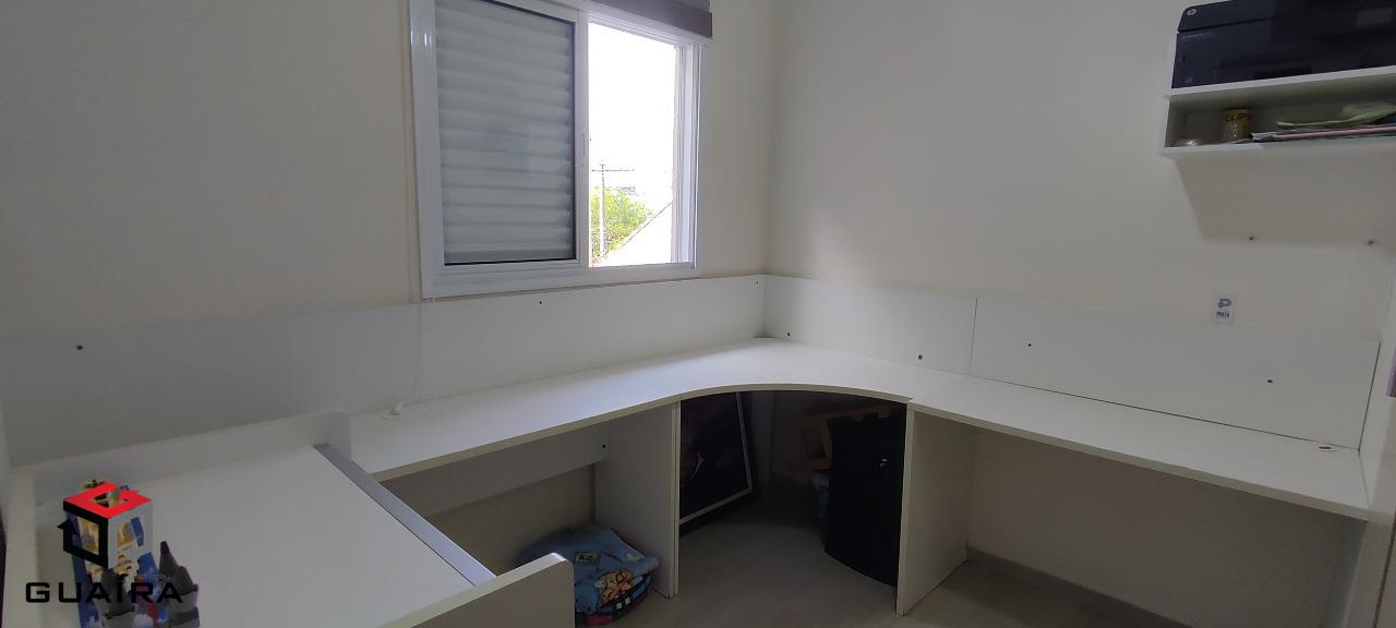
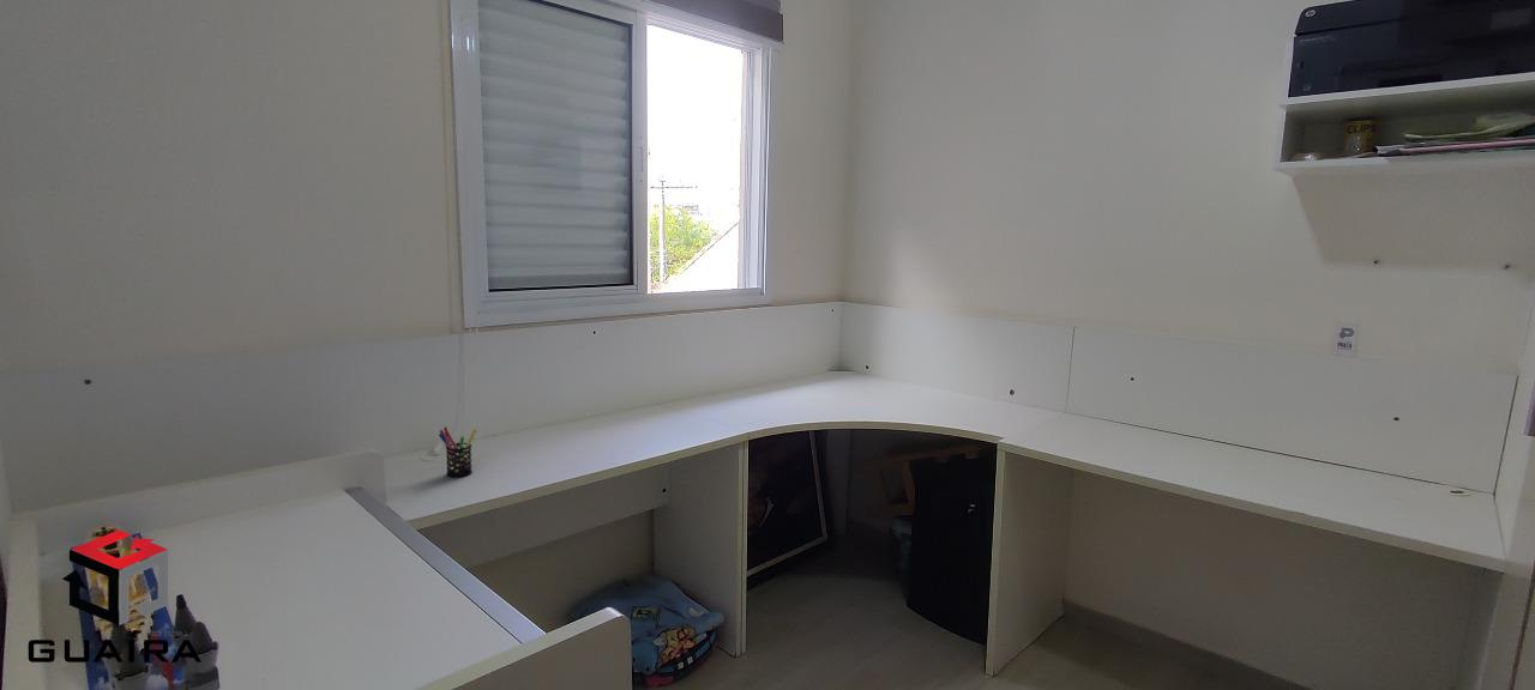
+ pen holder (457, 449)
